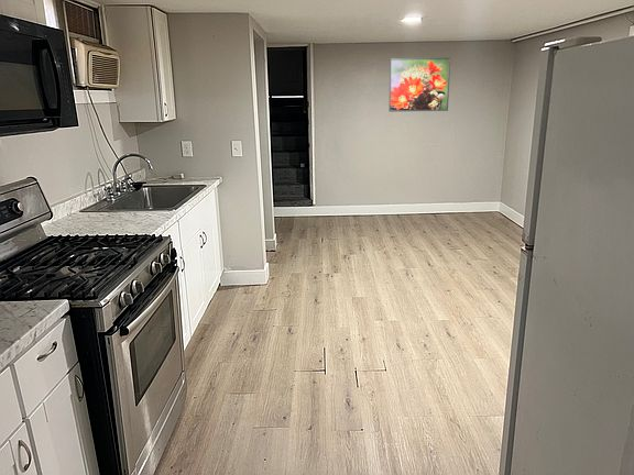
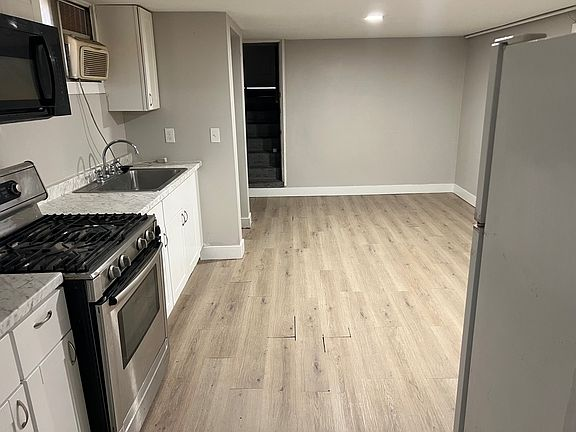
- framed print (418, 85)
